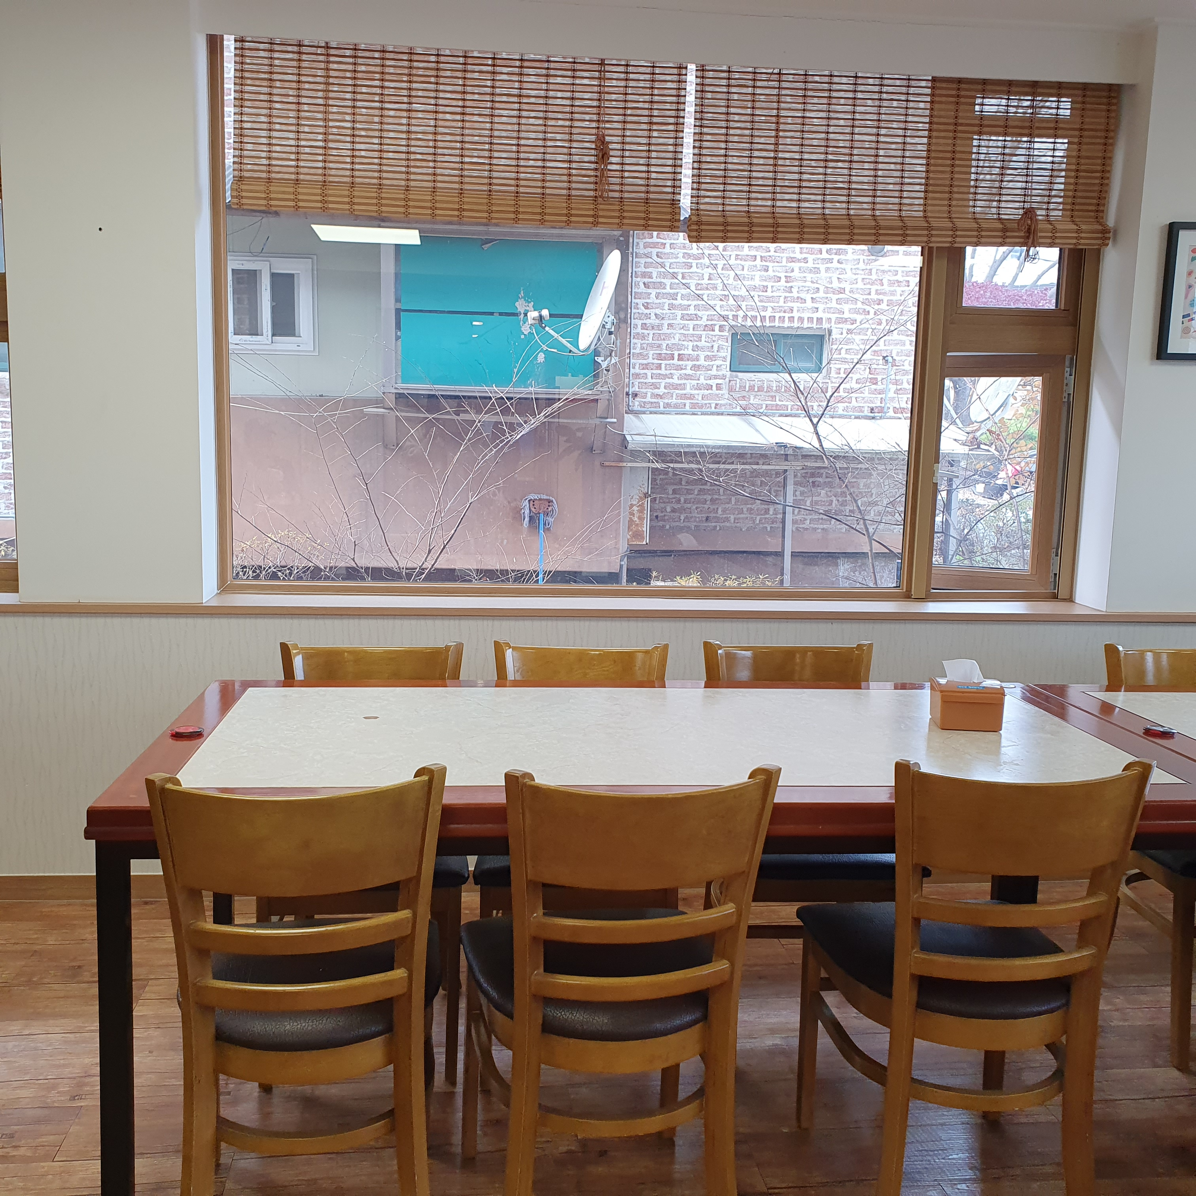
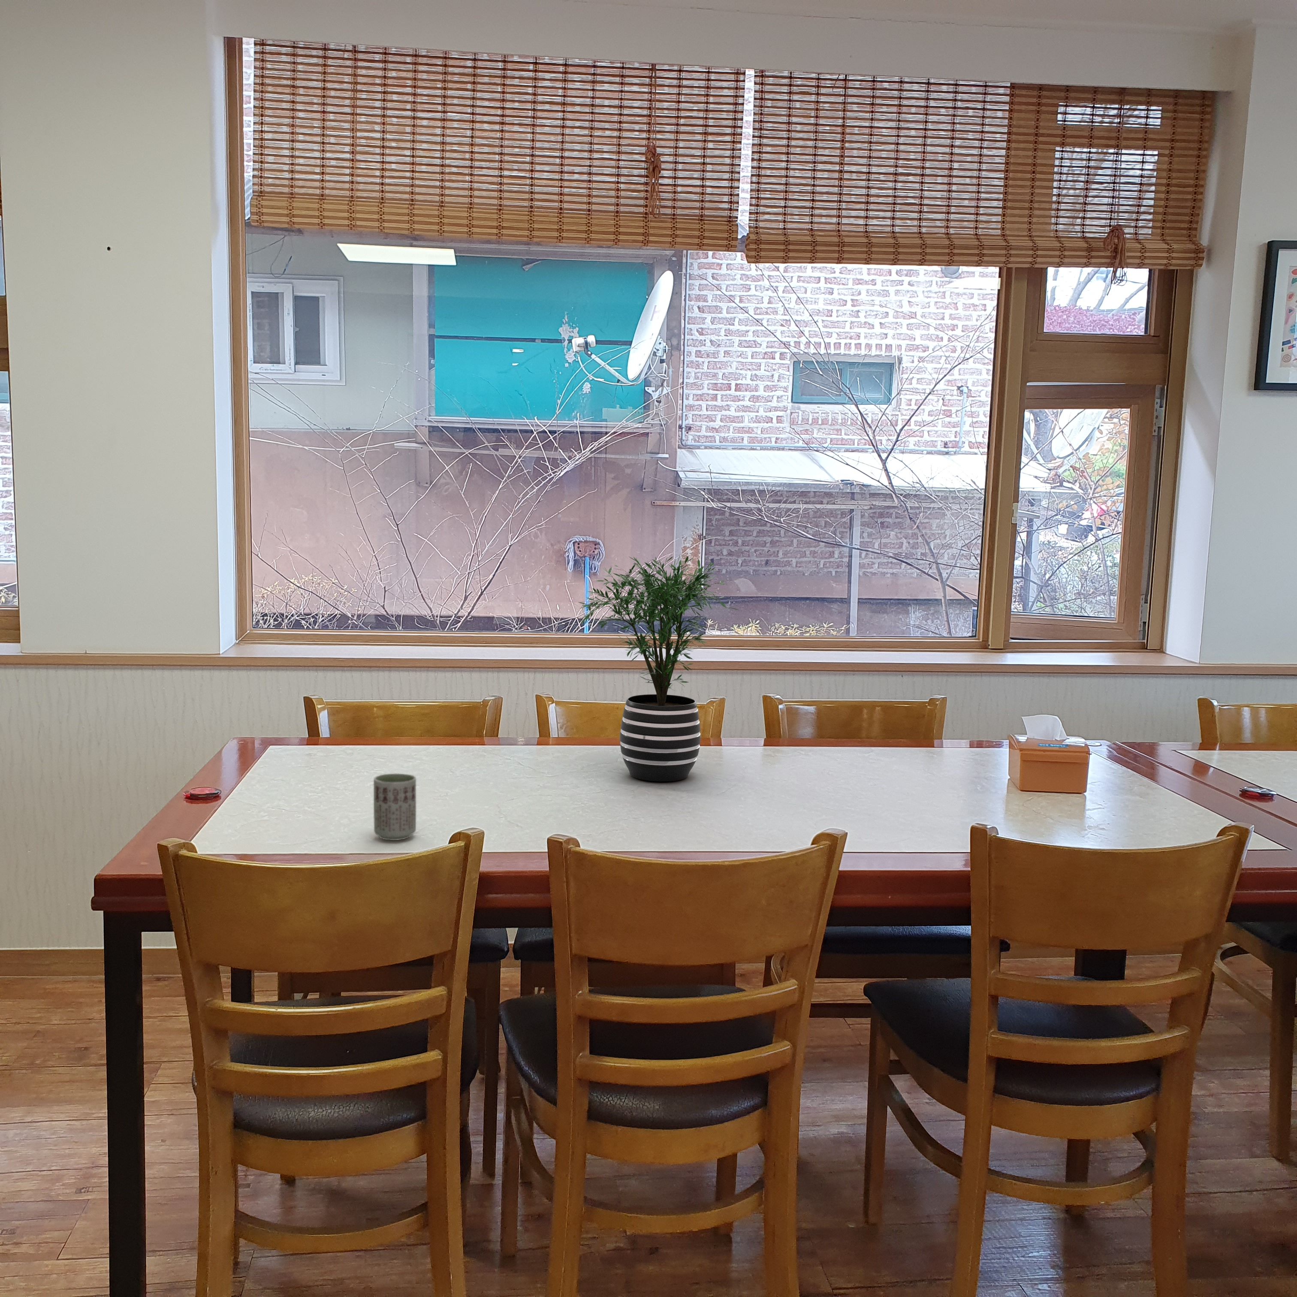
+ potted plant (656, 665)
+ cup (394, 806)
